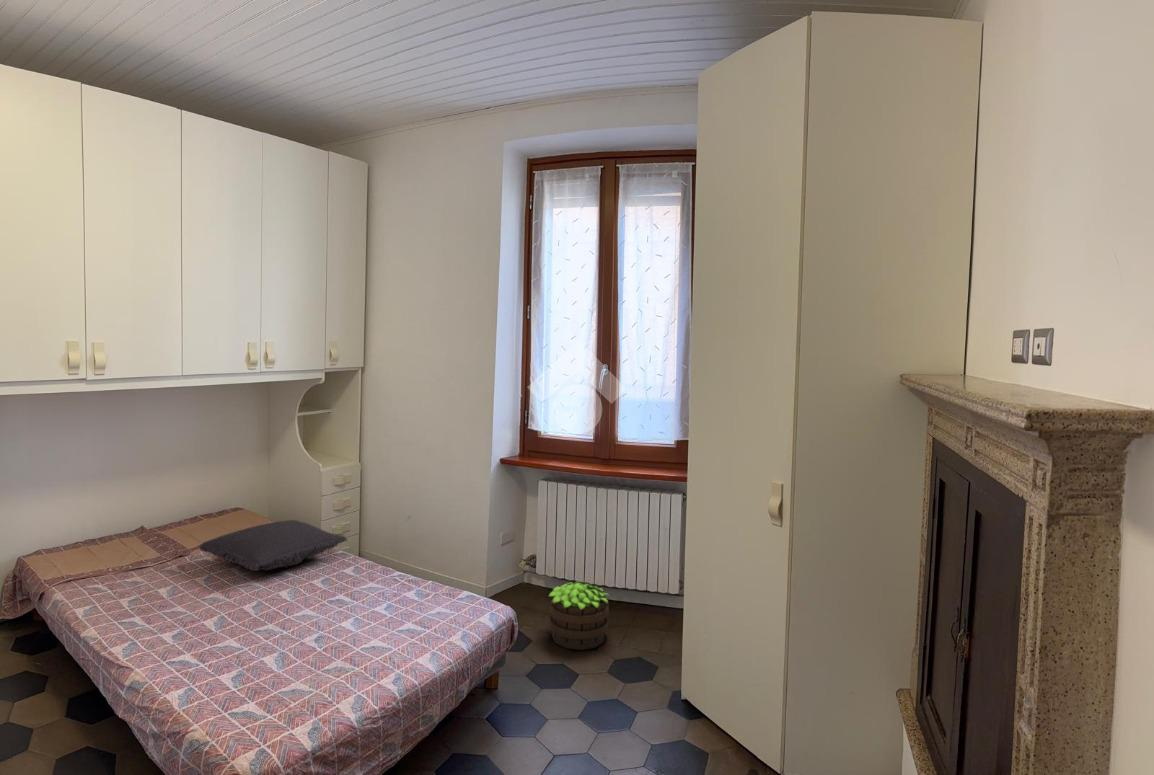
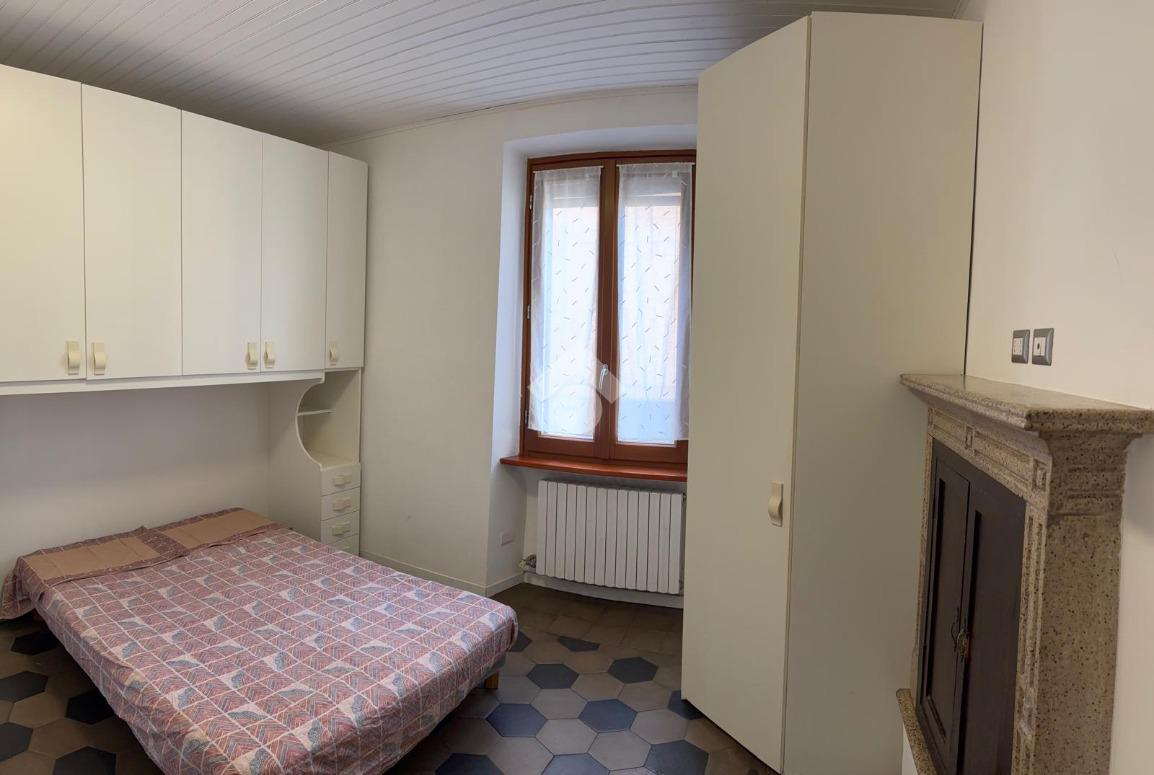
- pillow (274, 544)
- potted plant (579, 610)
